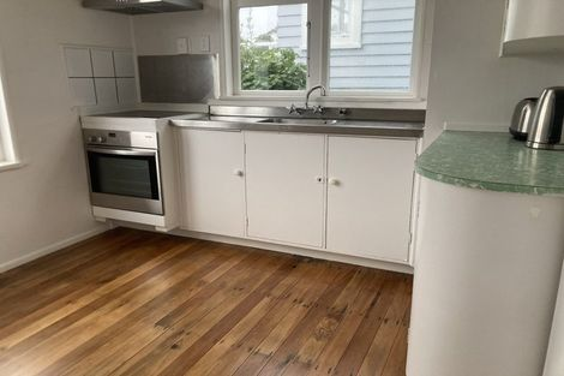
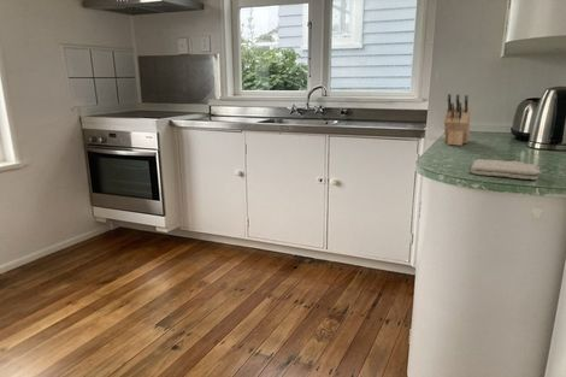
+ knife block (458, 118)
+ washcloth (505, 167)
